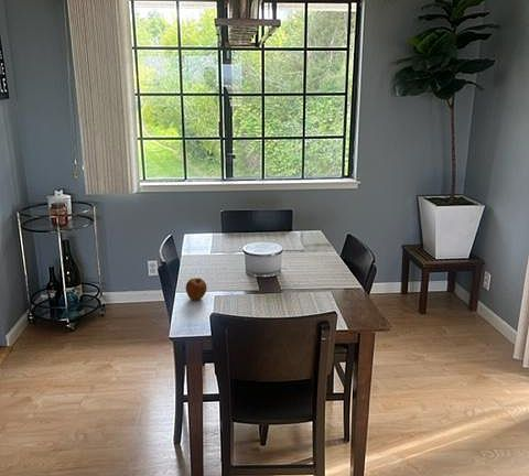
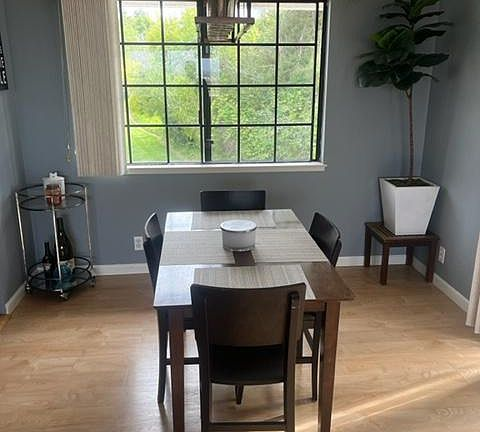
- apple (196, 288)
